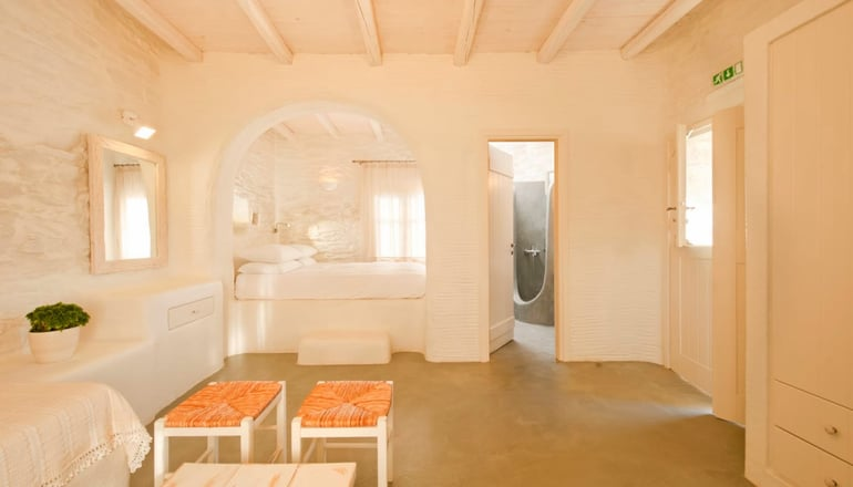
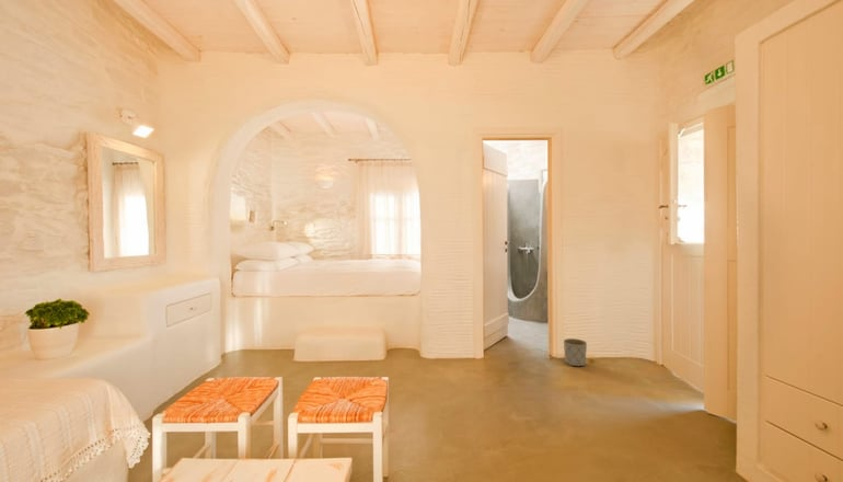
+ planter (575, 352)
